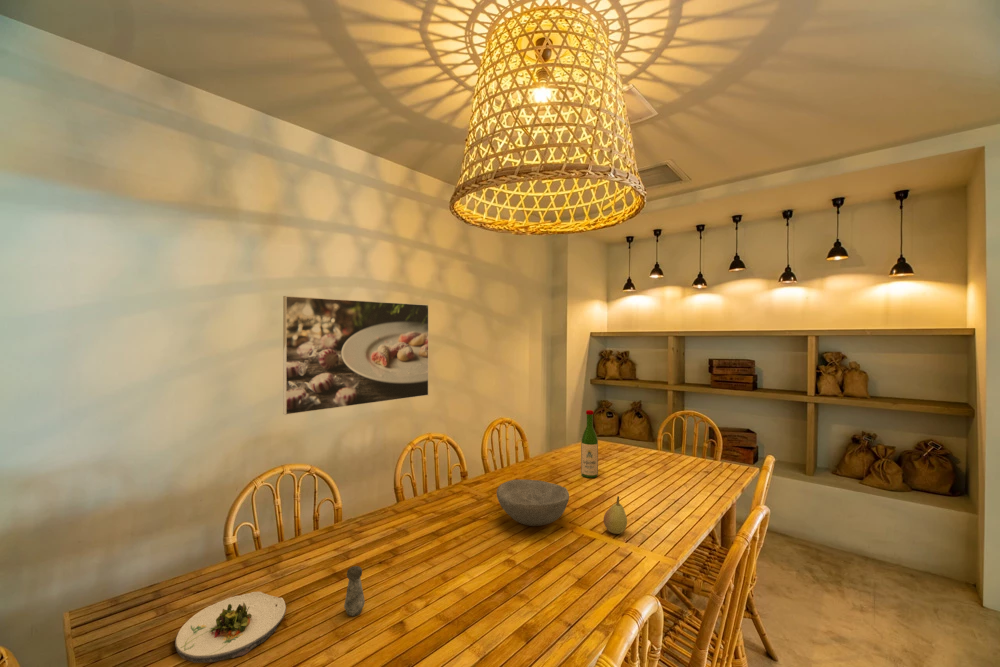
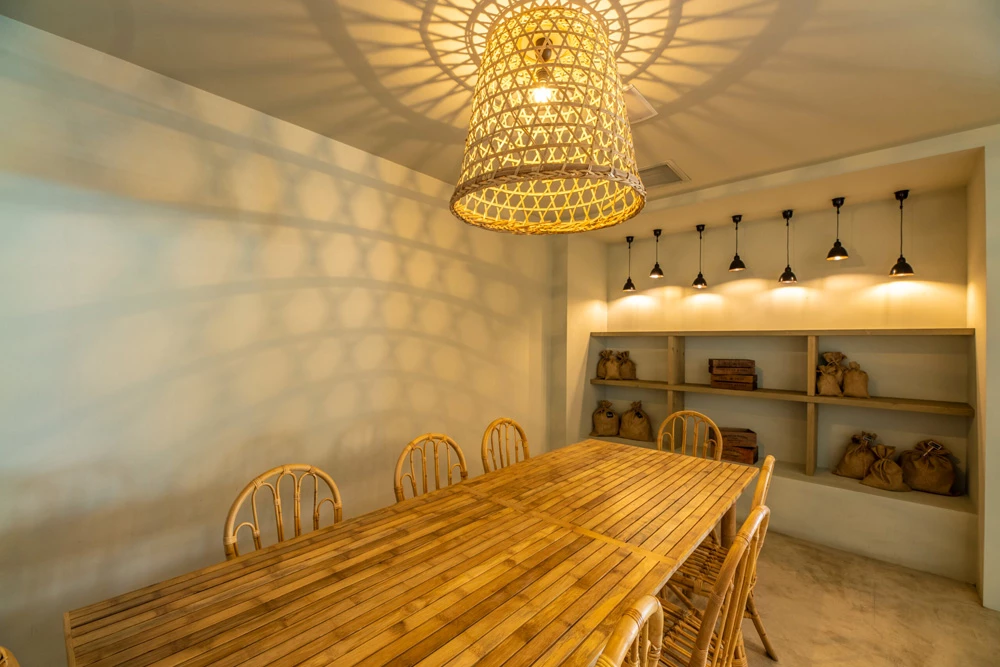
- bowl (532, 505)
- salad plate (232, 618)
- fruit (615, 513)
- wine bottle (589, 443)
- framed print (365, 352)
- salt shaker (354, 590)
